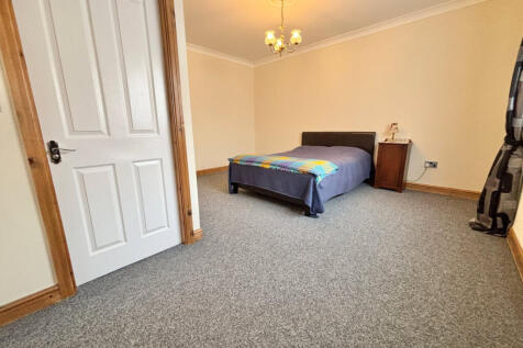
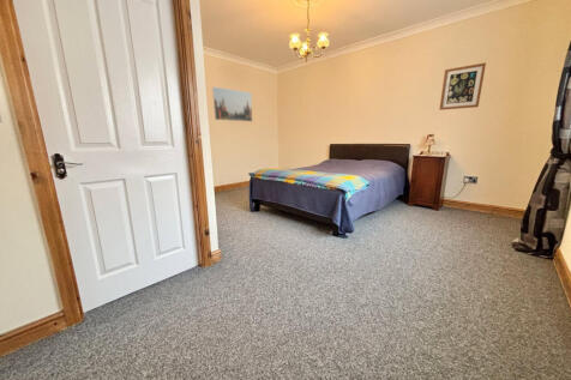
+ wall art (461, 88)
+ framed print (234, 105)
